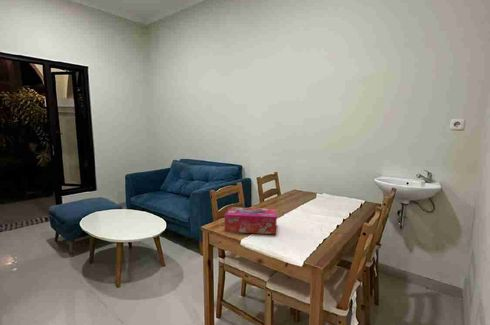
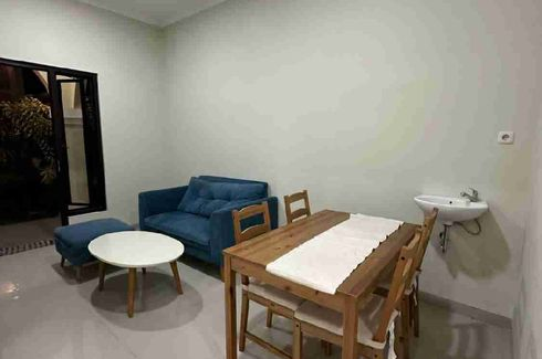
- tissue box (251, 220)
